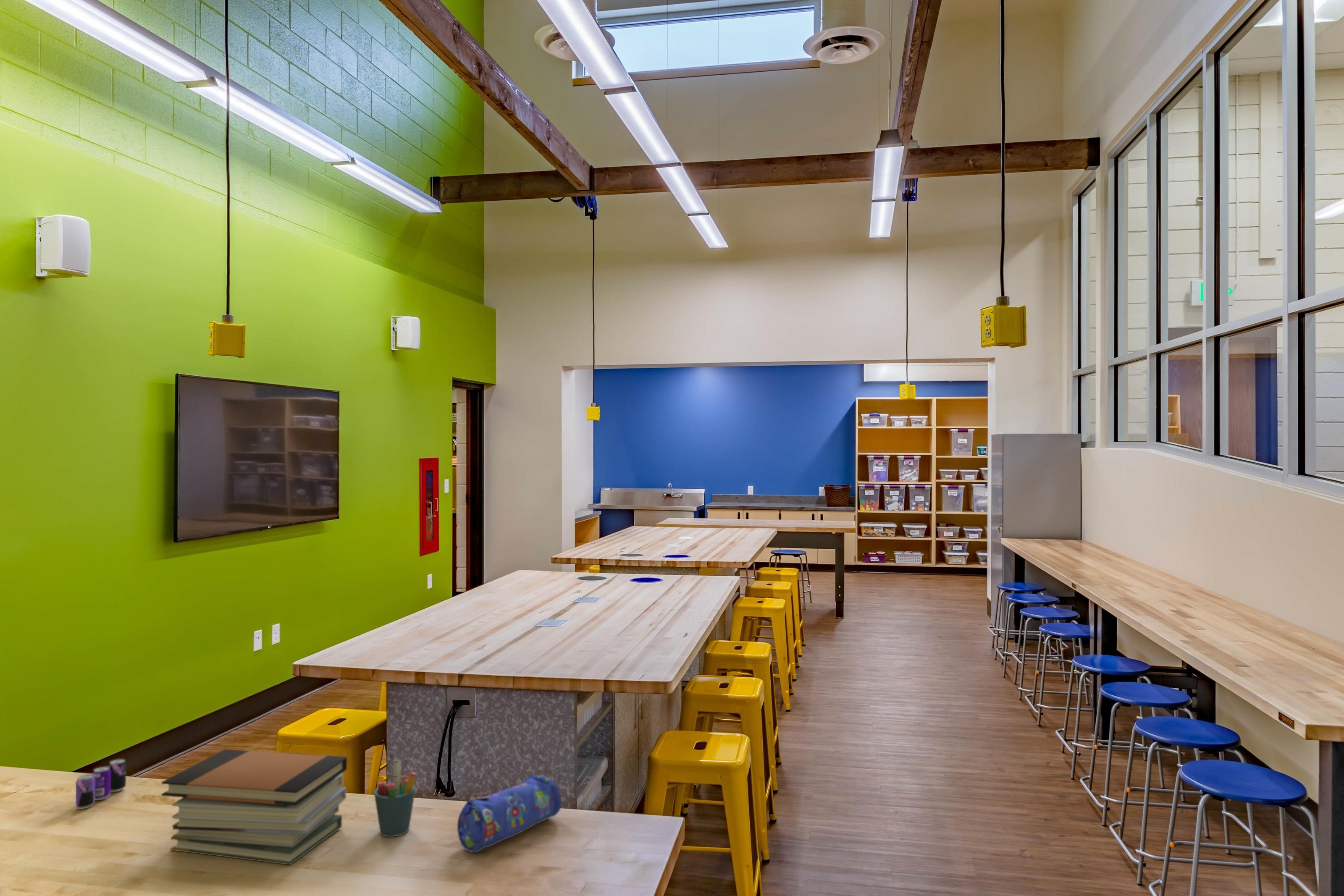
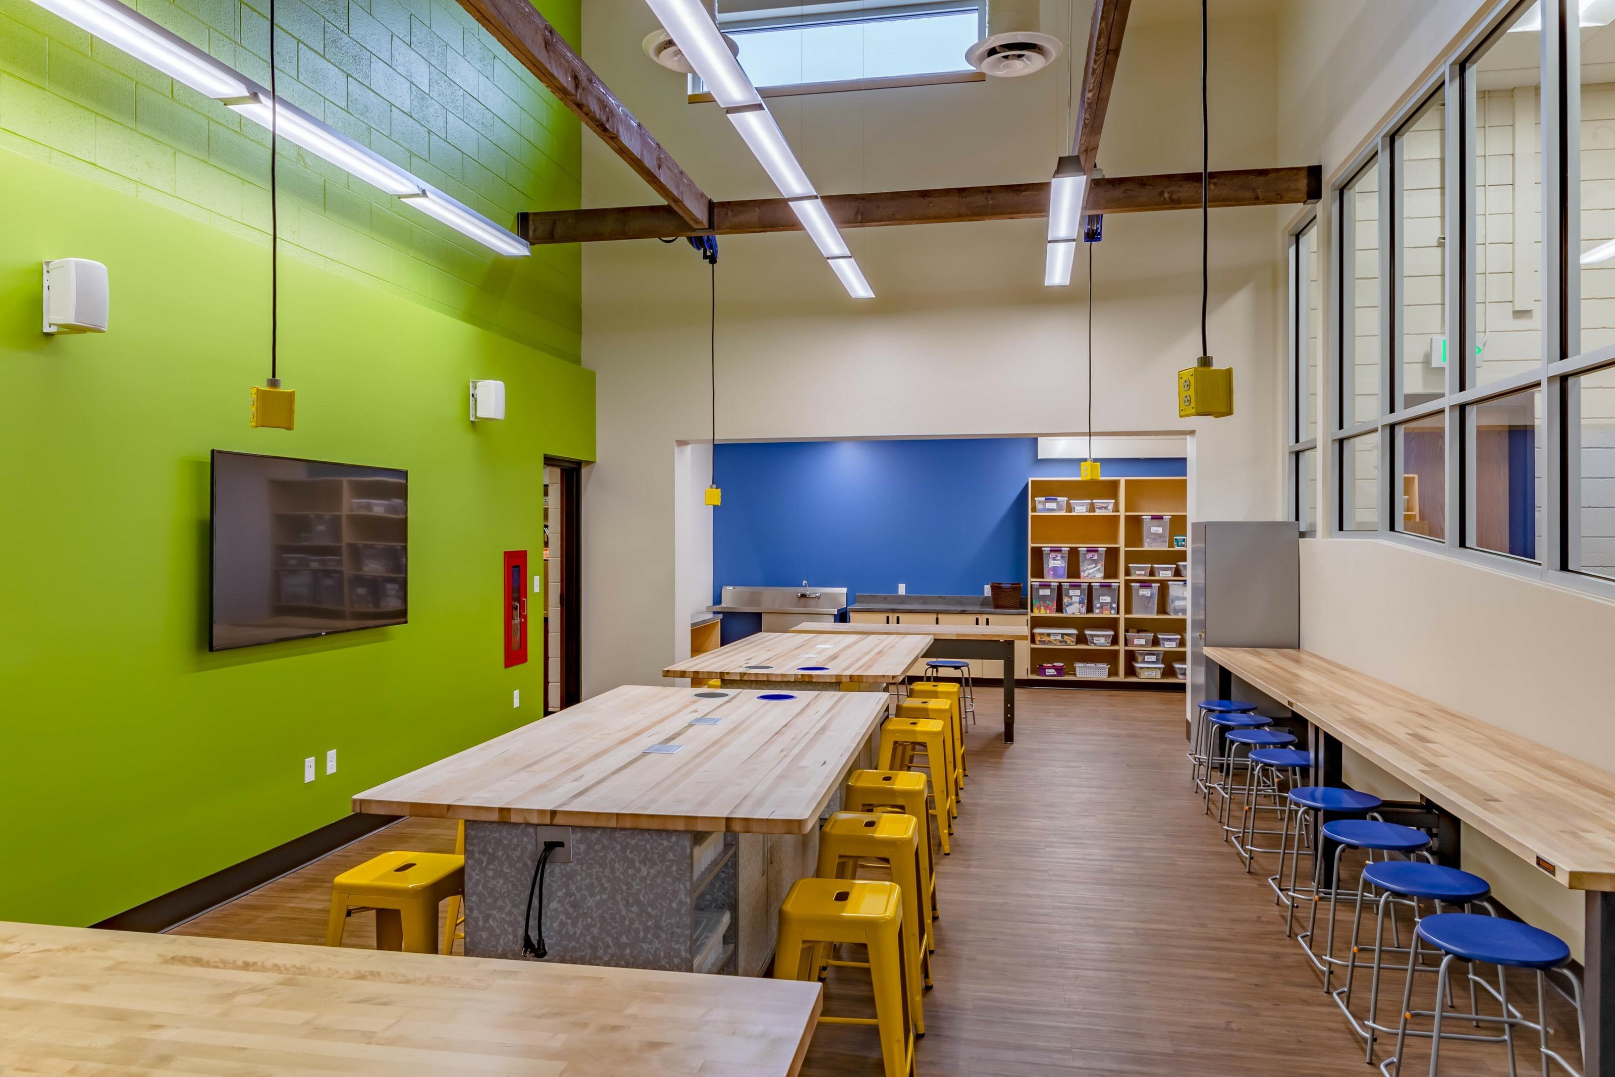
- beverage can (101, 783)
- pencil case (509, 810)
- book stack (260, 804)
- pen holder (396, 799)
